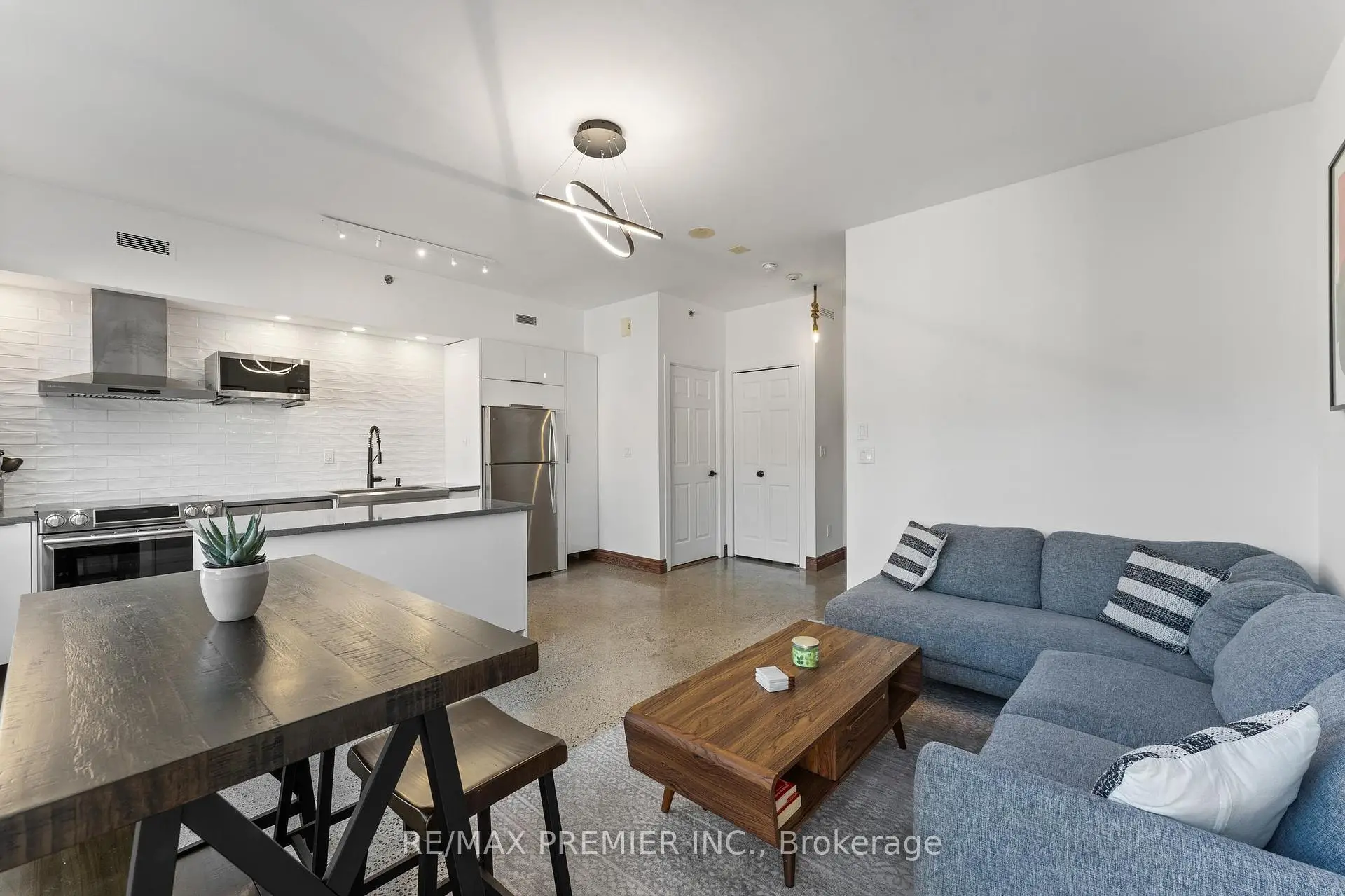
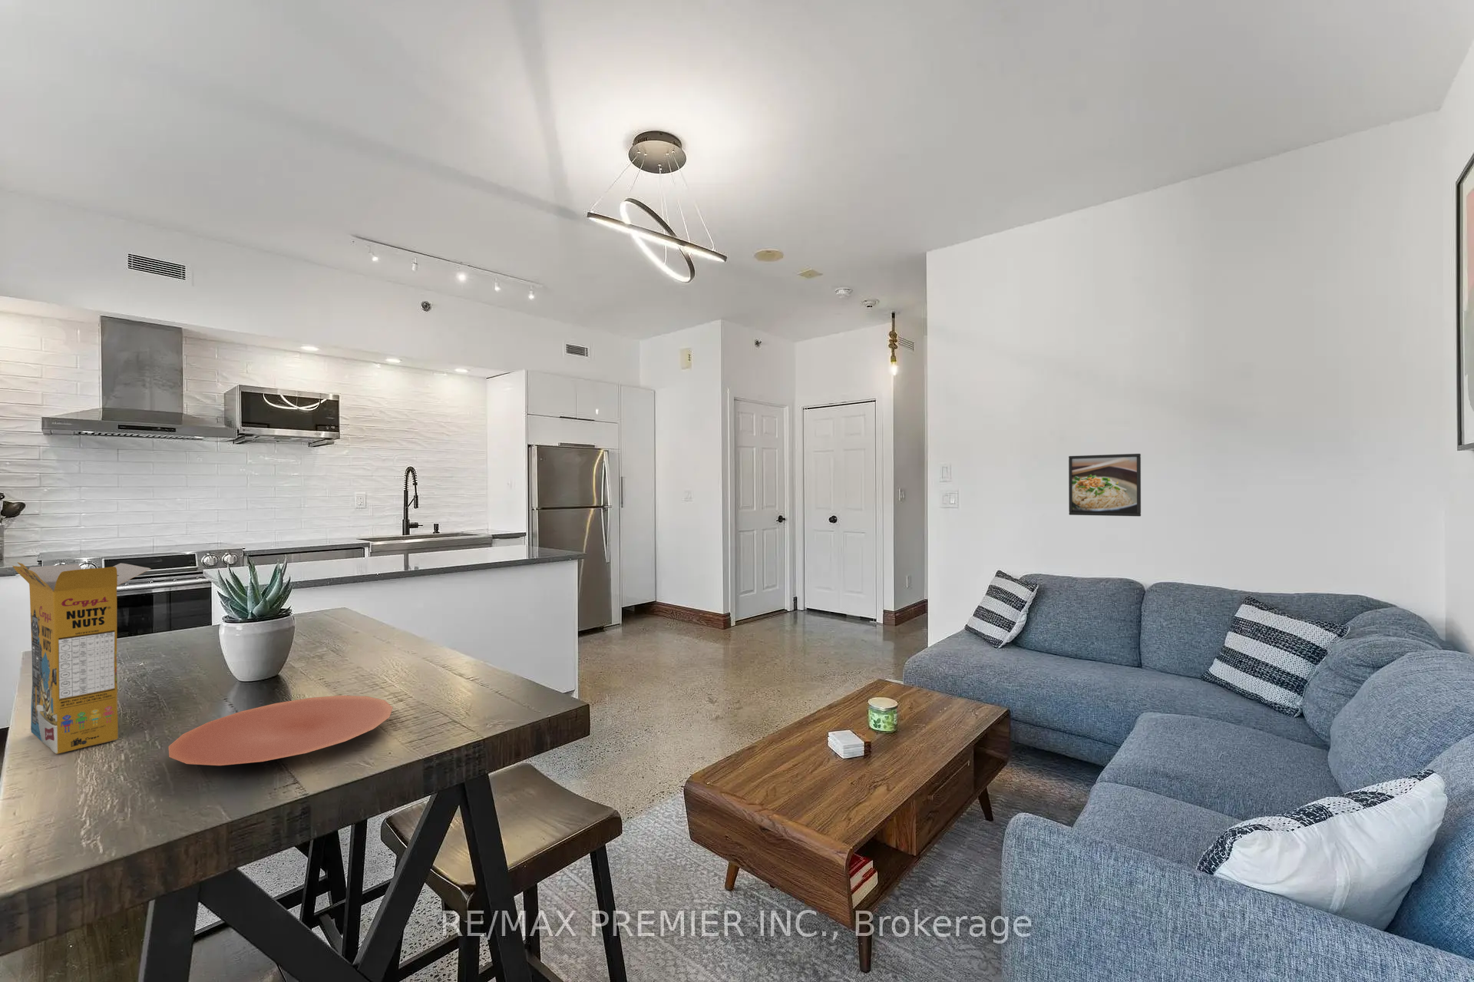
+ plate (289, 732)
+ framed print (1104, 486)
+ cereal box (81, 646)
